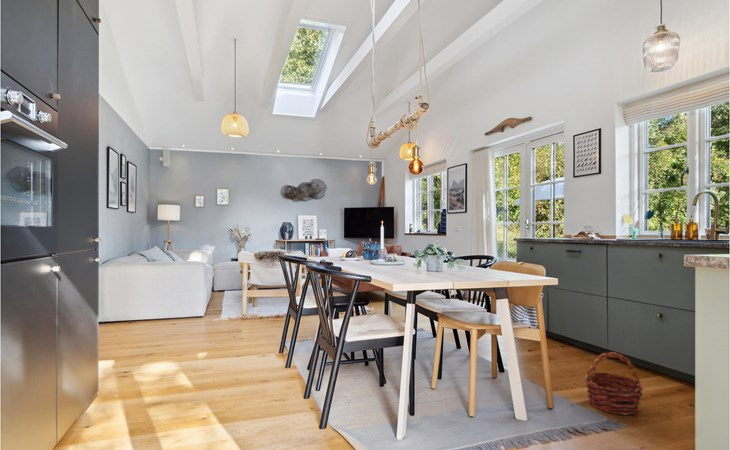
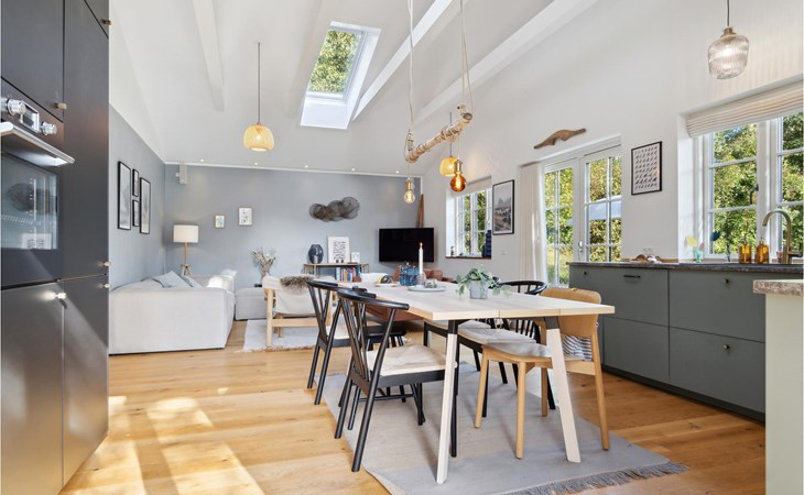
- basket (612, 378)
